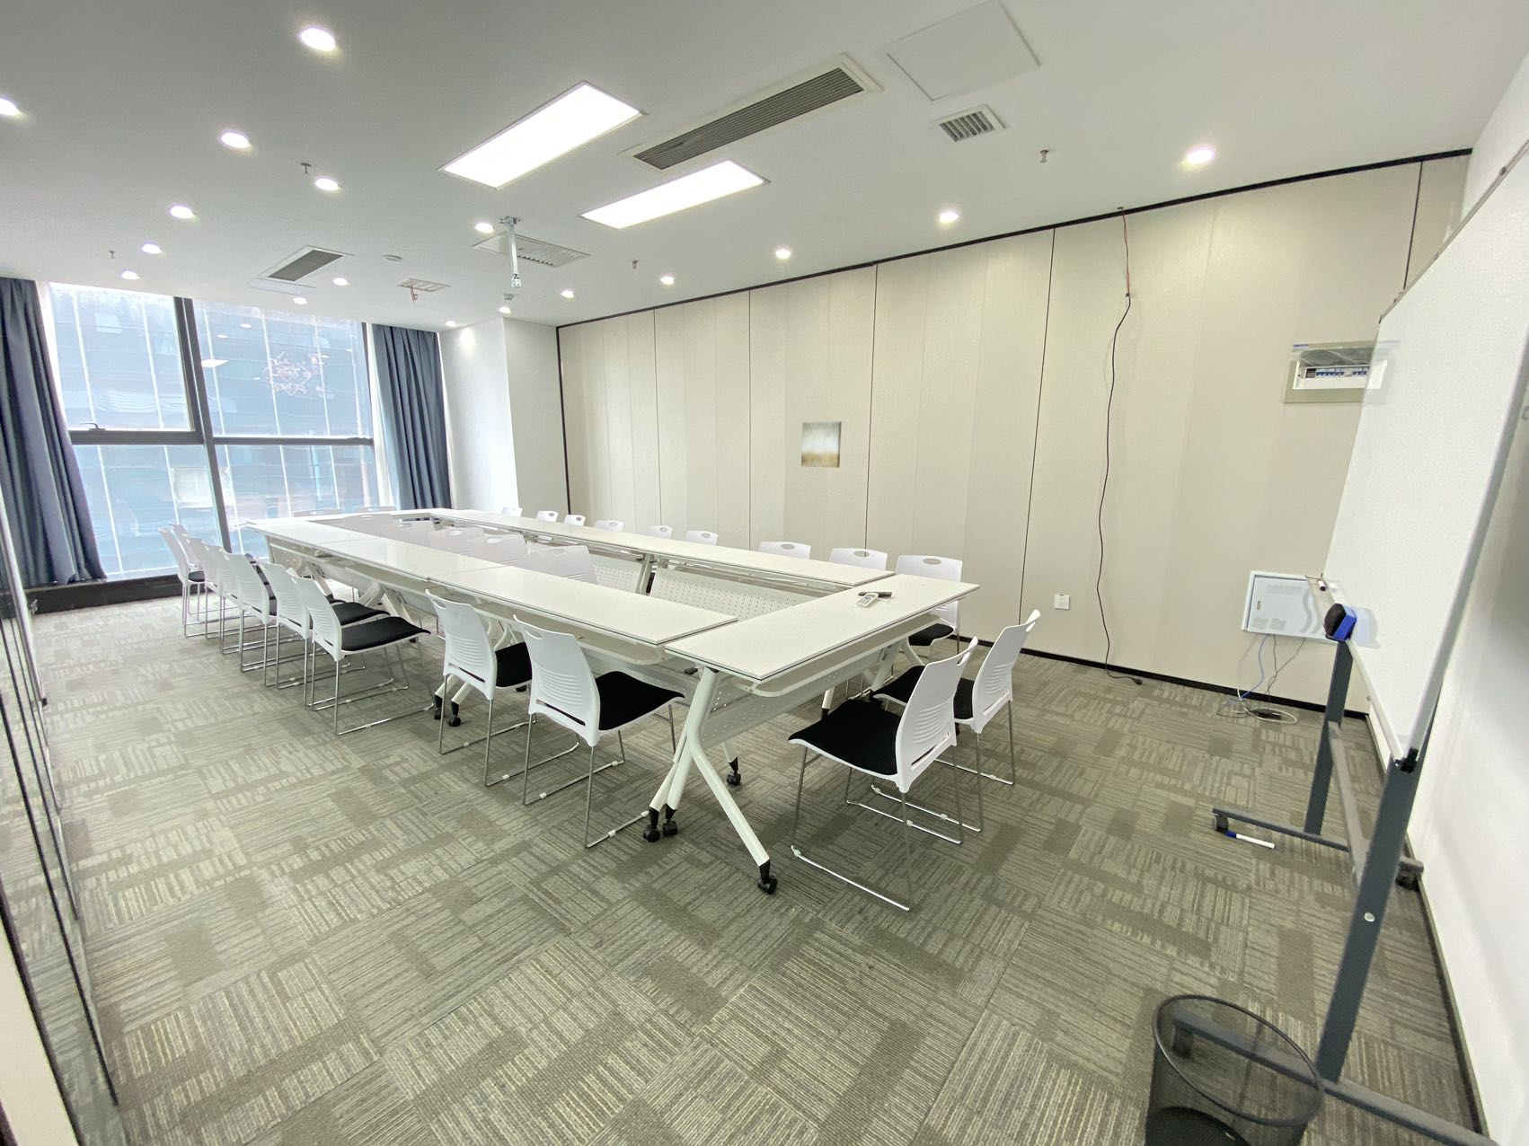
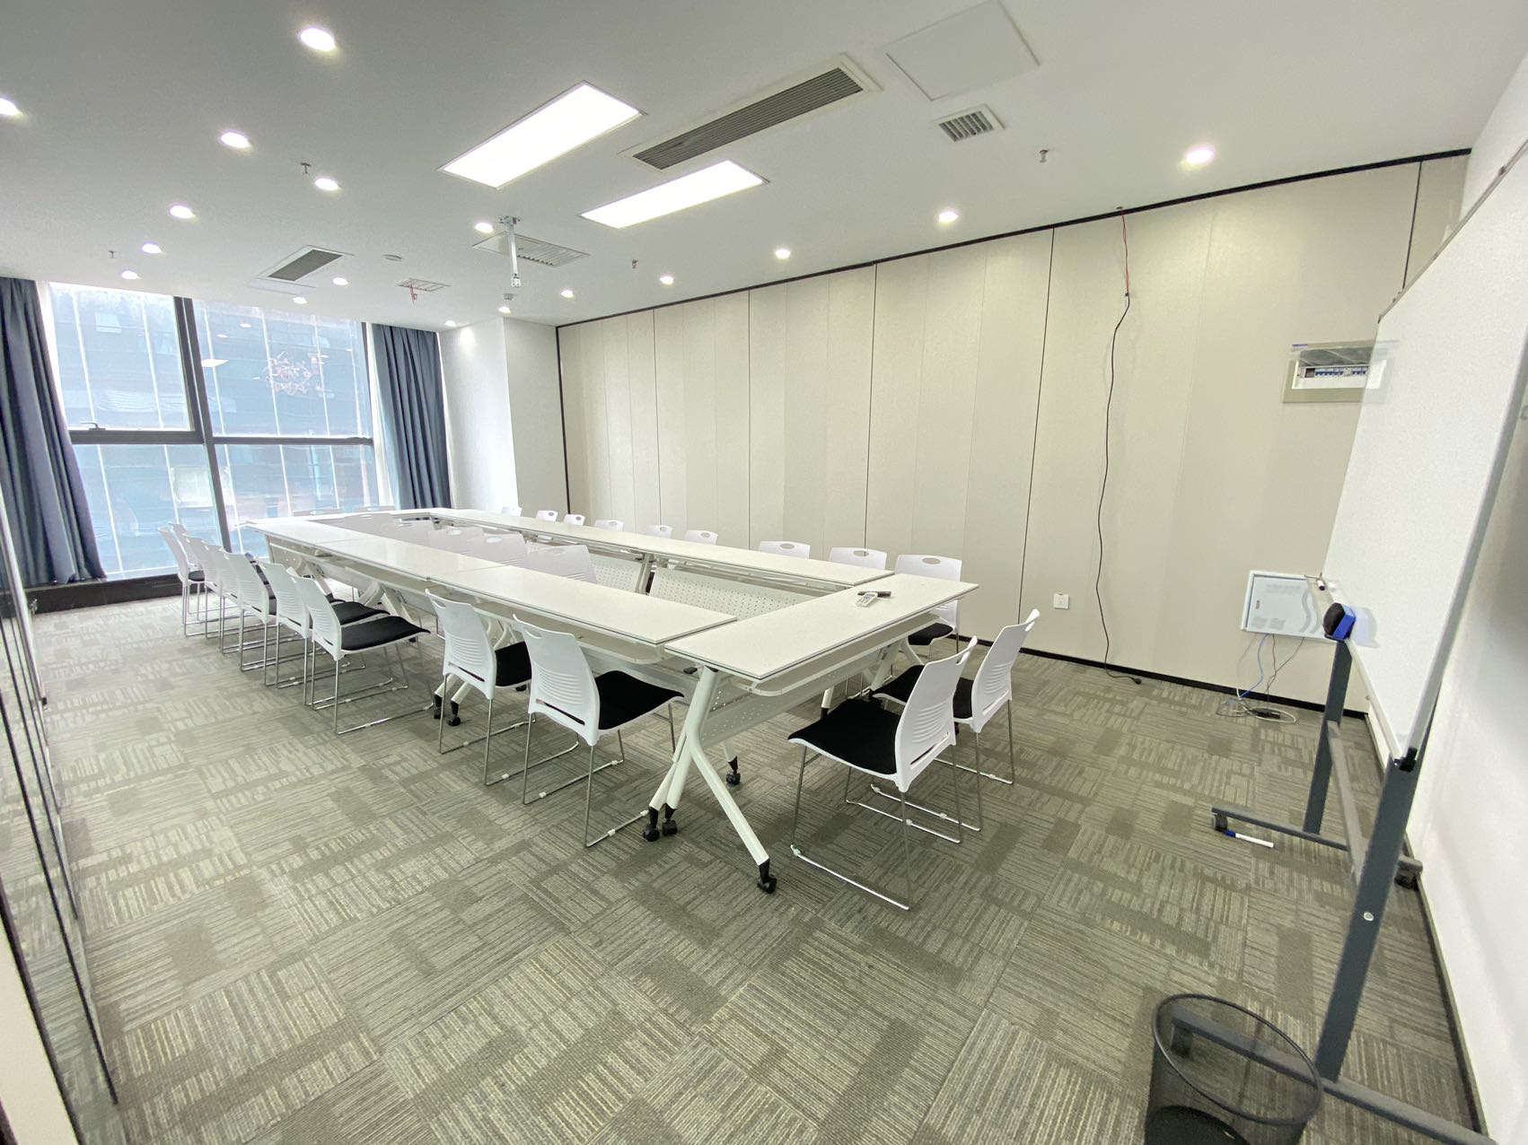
- wall art (820, 444)
